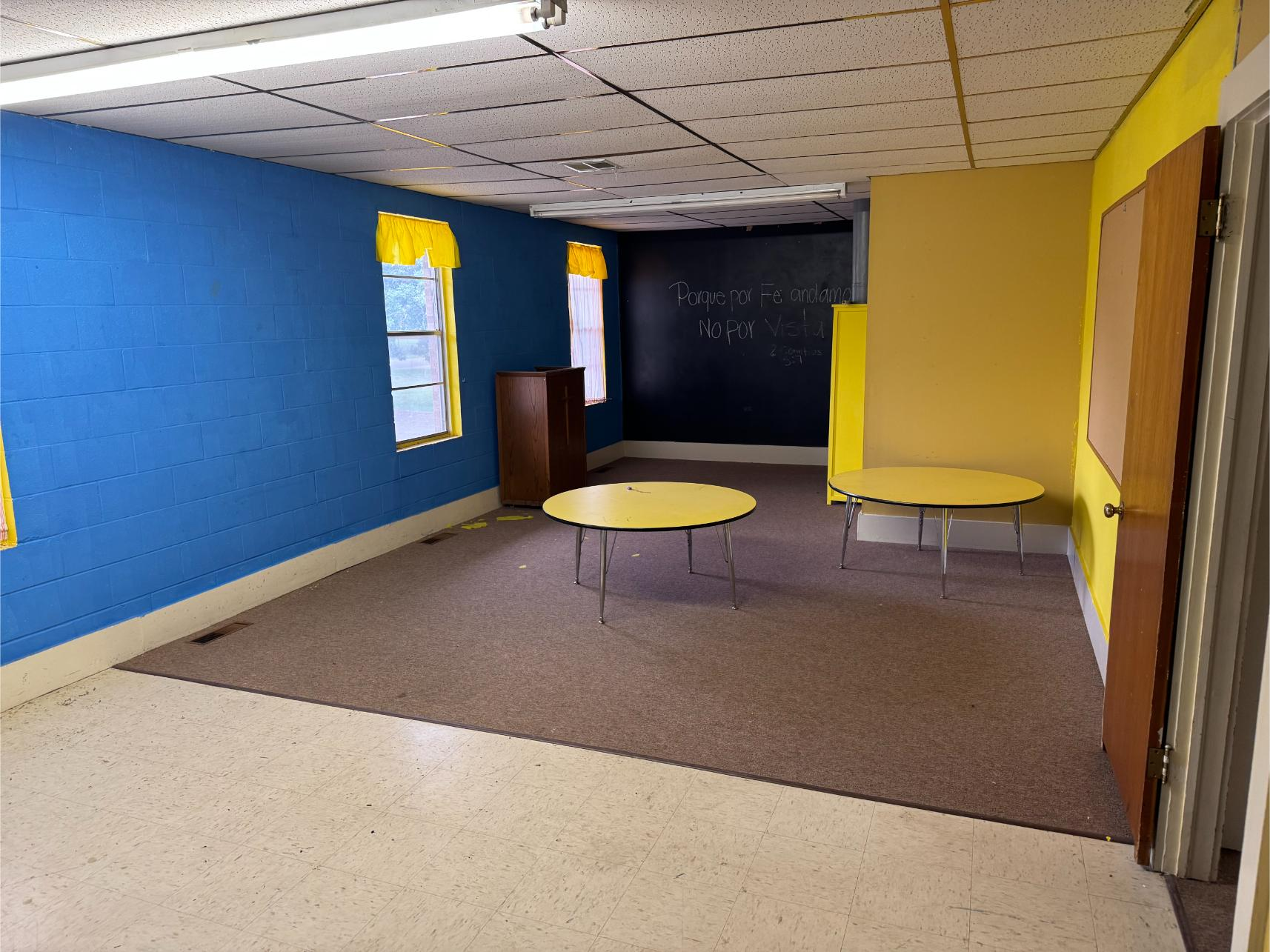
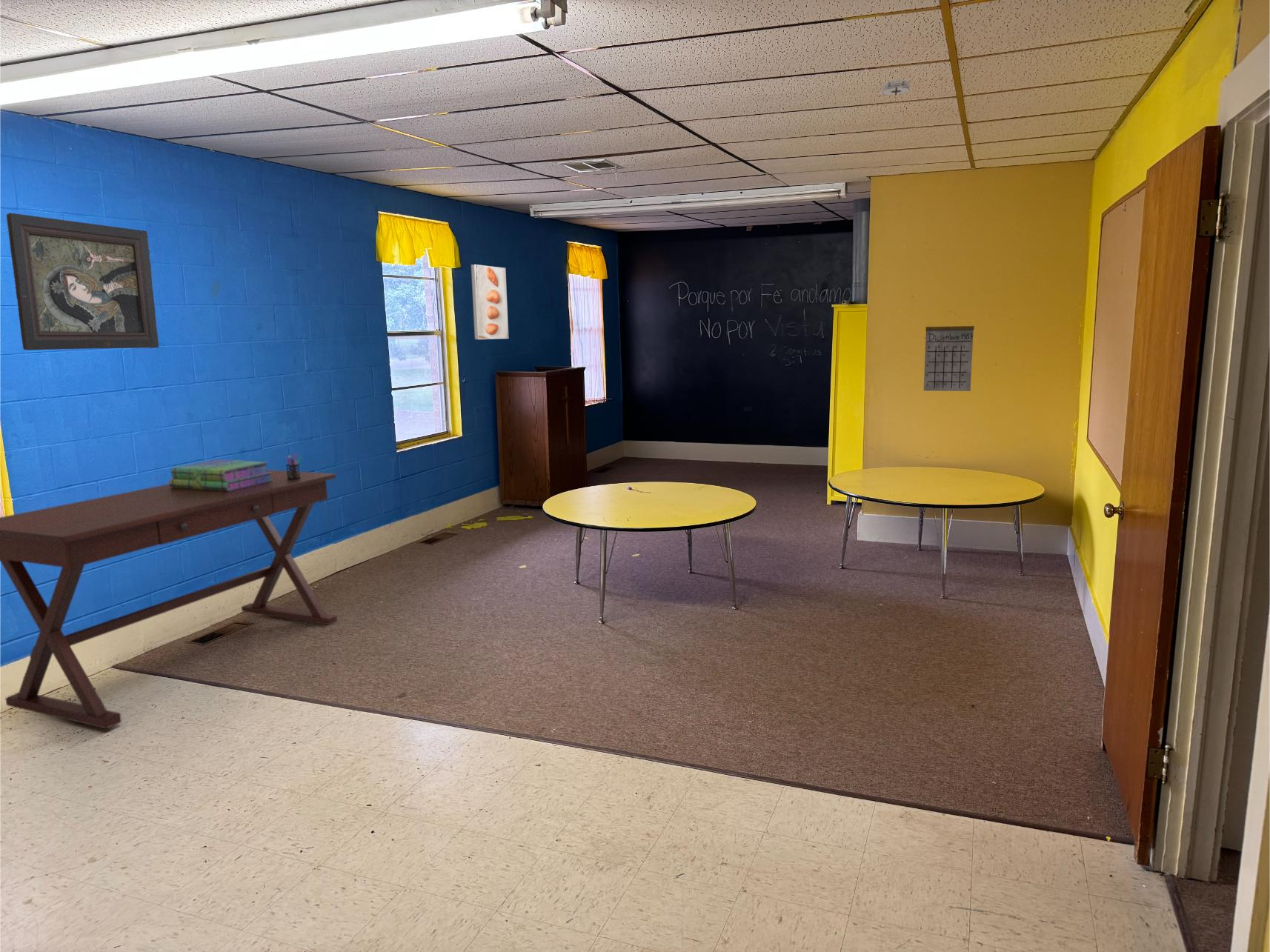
+ desk (187, 593)
+ pen holder (294, 465)
+ stack of books (221, 473)
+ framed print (490, 302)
+ calendar (948, 351)
+ framed painting (89, 286)
+ smoke detector (895, 87)
